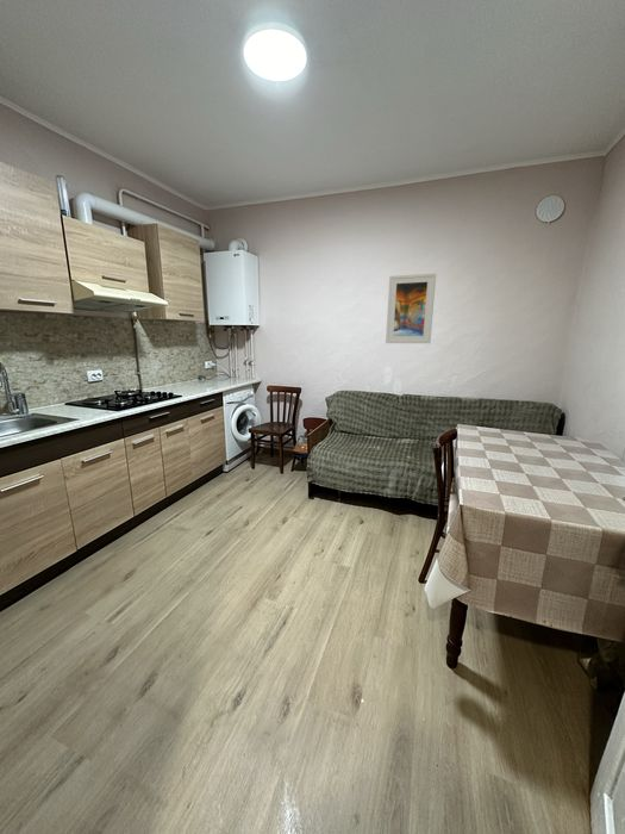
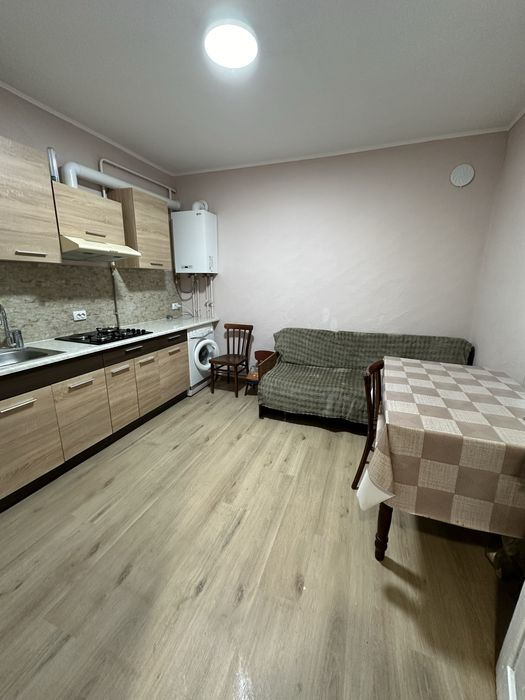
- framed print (410, 310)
